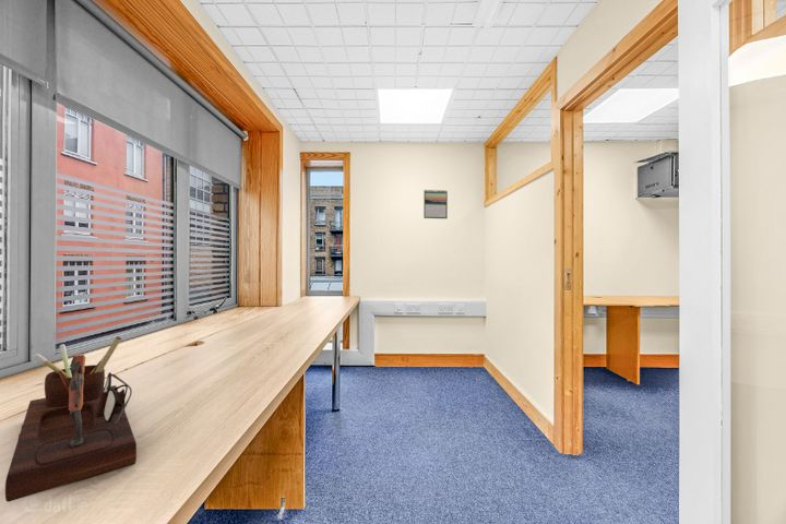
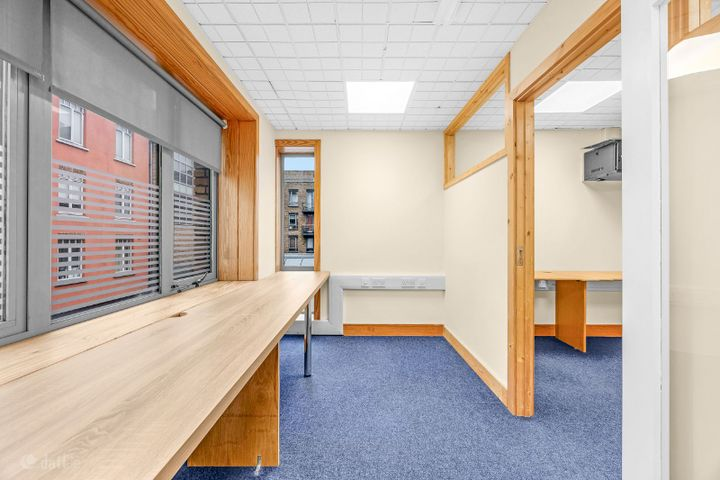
- desk organizer (78, 386)
- calendar (436, 203)
